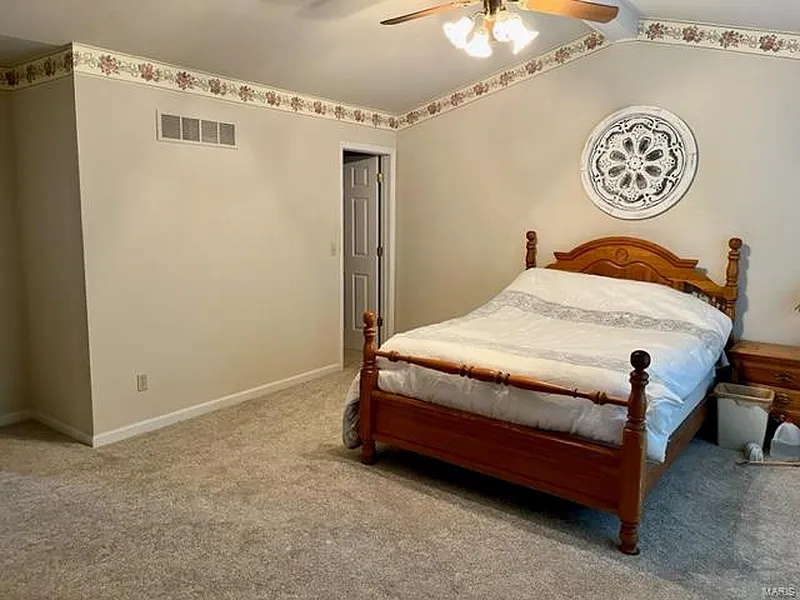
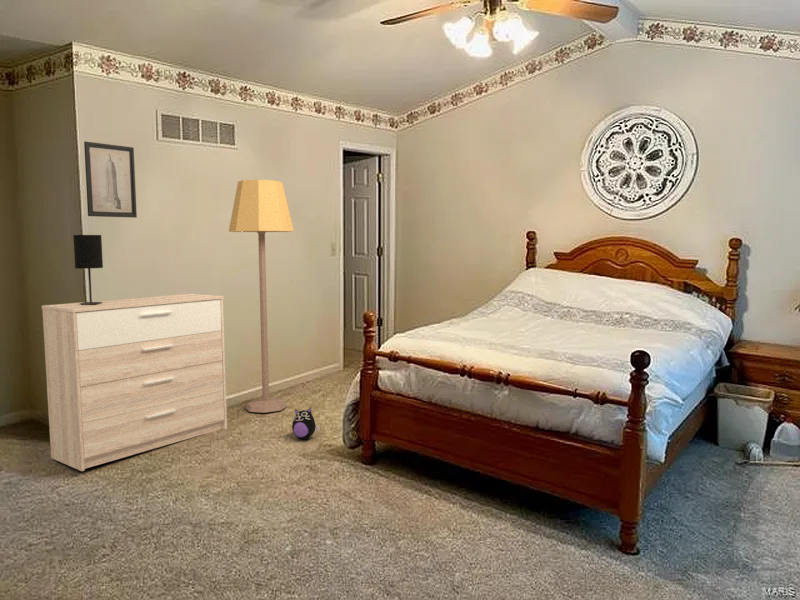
+ wall art (111, 180)
+ plush toy (305, 422)
+ table lamp (89, 269)
+ lamp (263, 296)
+ sideboard (143, 372)
